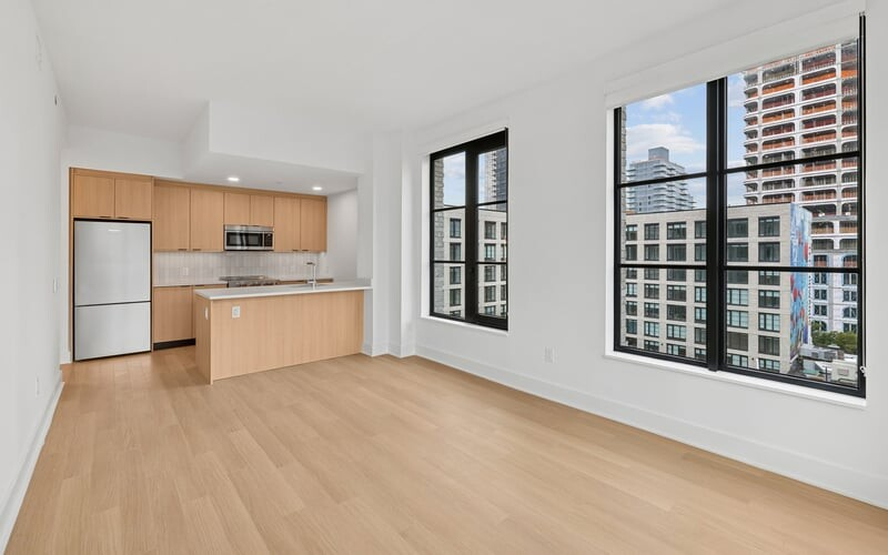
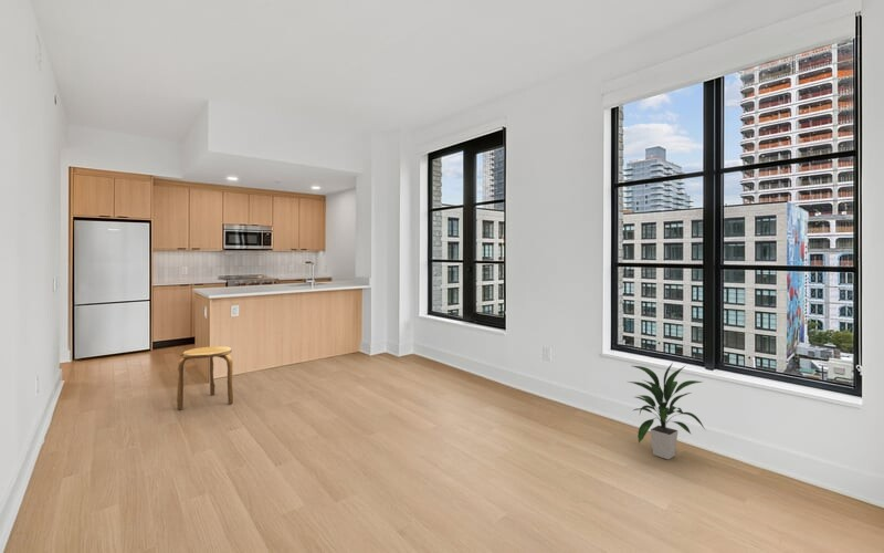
+ stool (210, 376)
+ indoor plant (660, 407)
